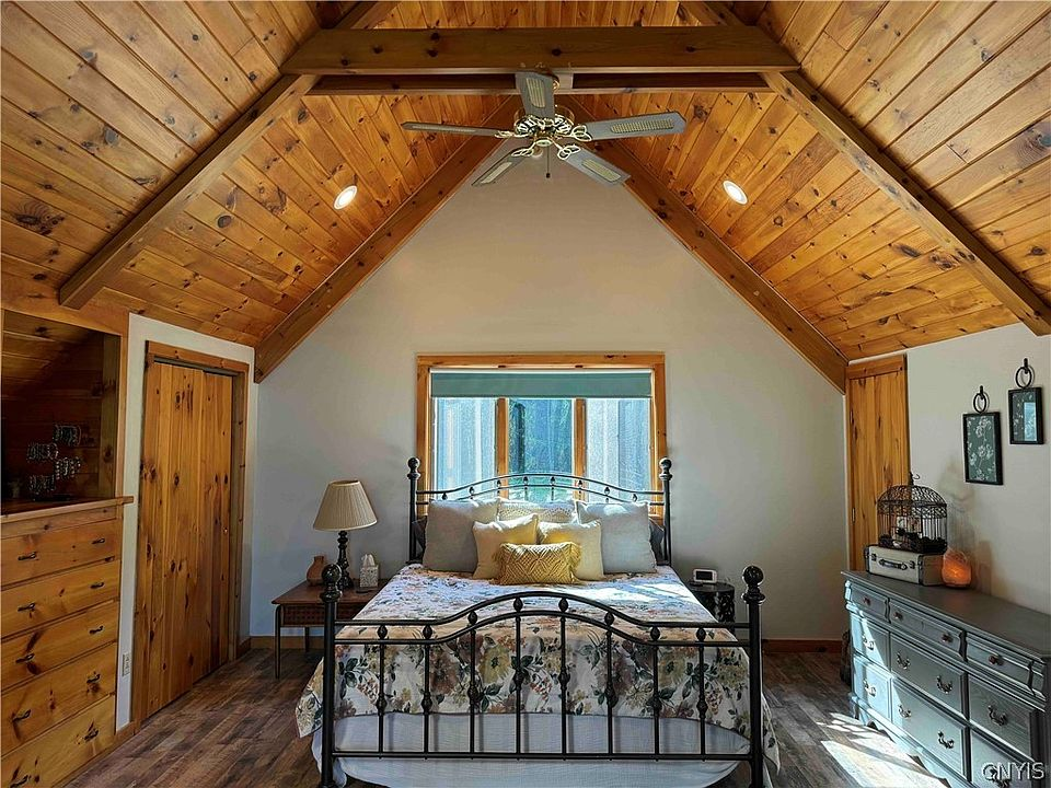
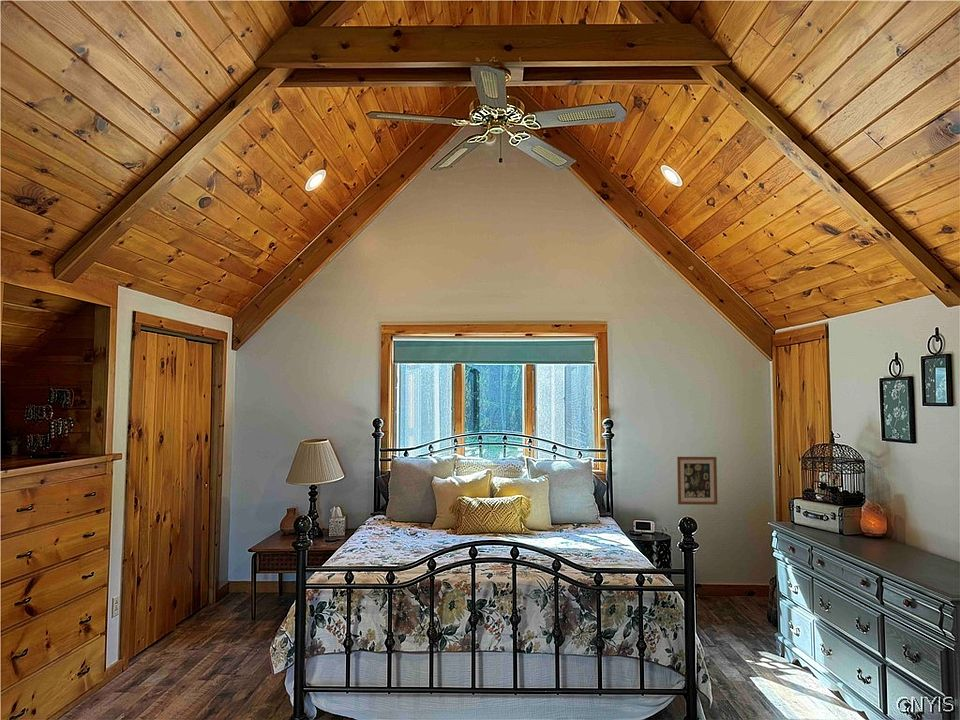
+ wall art (697, 480)
